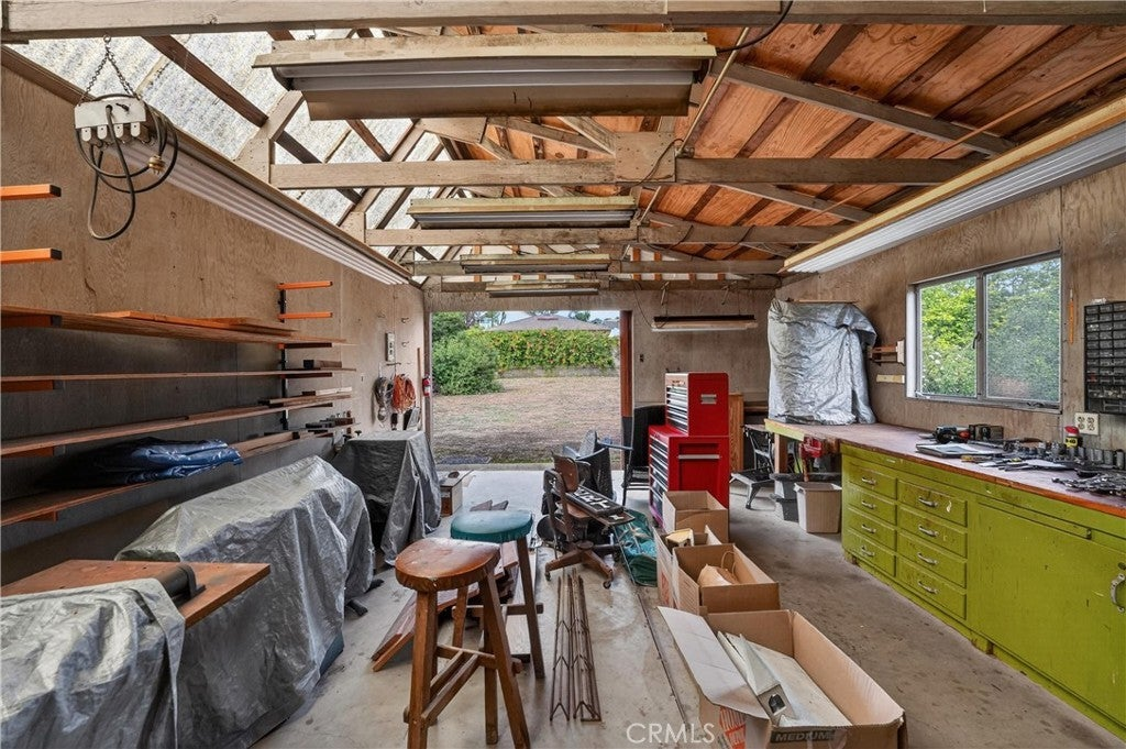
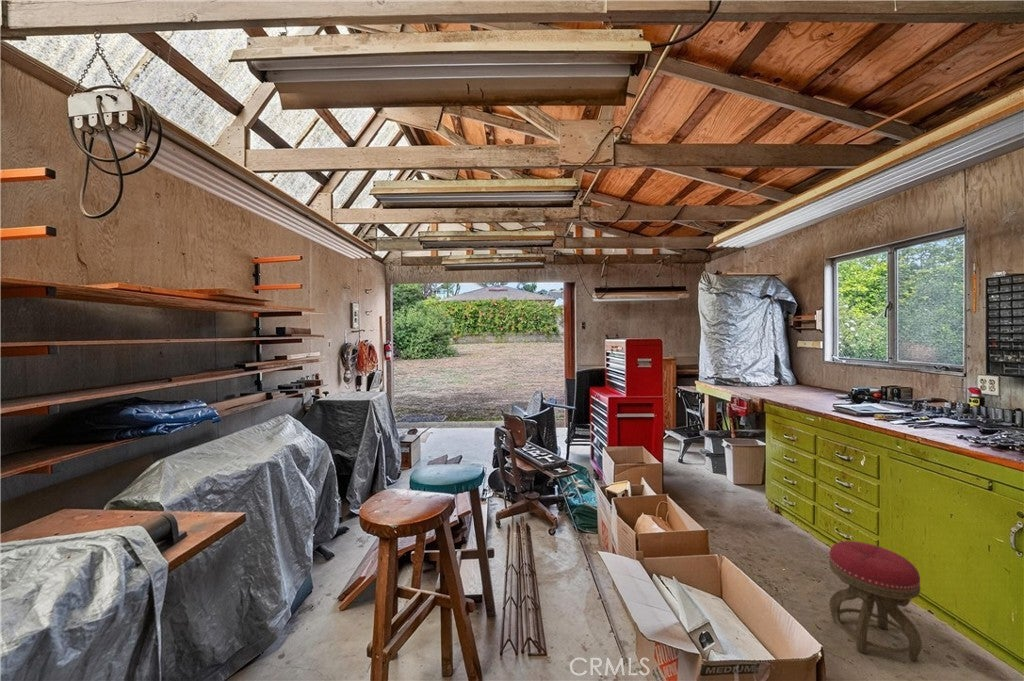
+ stool (872, 595)
